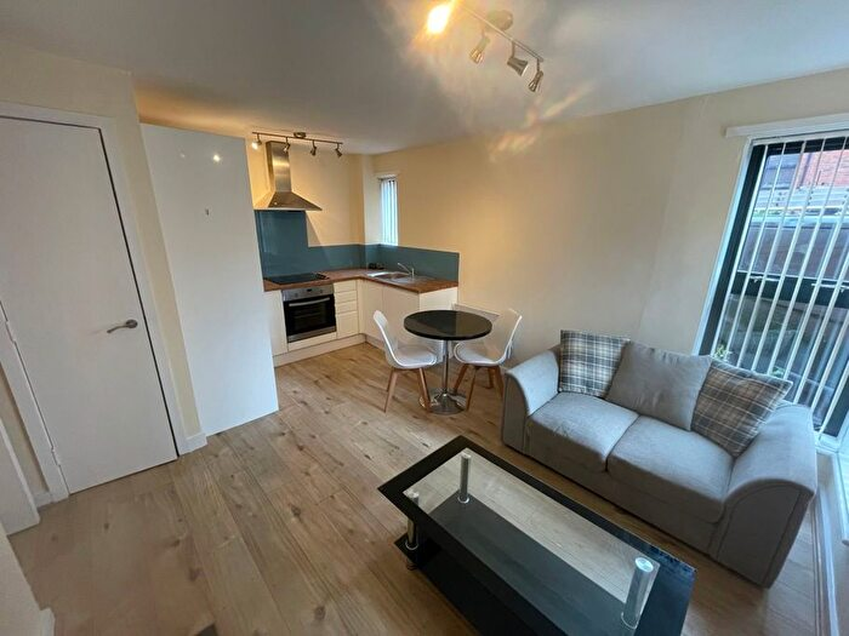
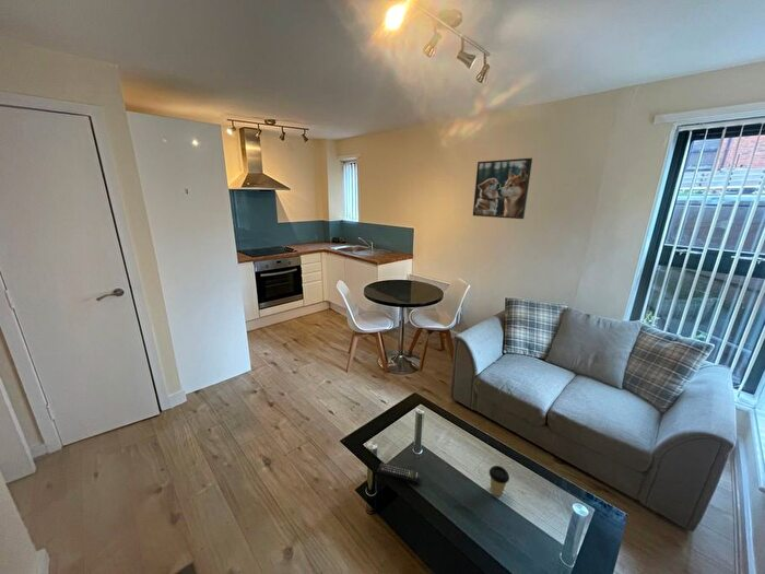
+ coffee cup (497, 481)
+ remote control (399, 472)
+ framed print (499, 189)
